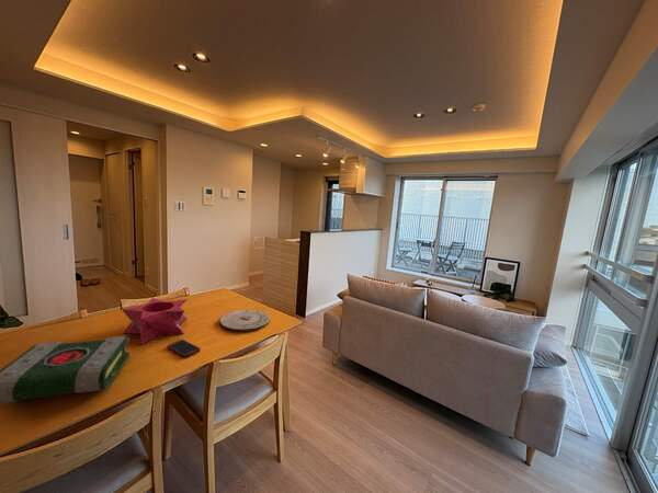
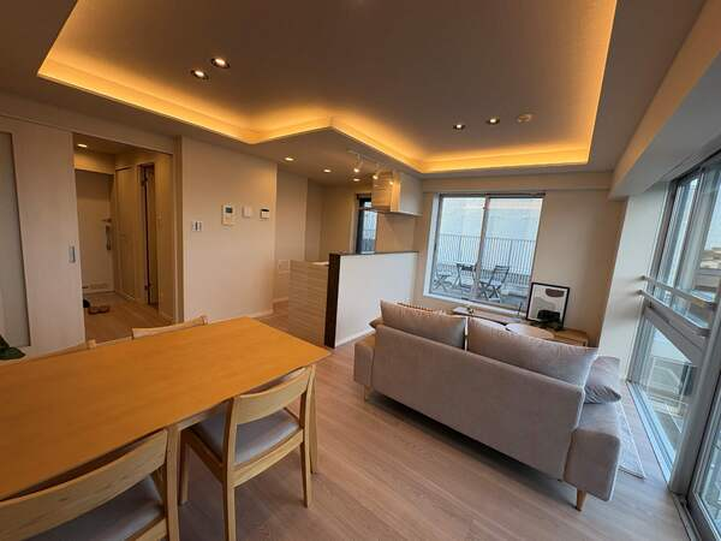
- plate (245, 319)
- book (67, 367)
- cell phone (183, 347)
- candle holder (161, 317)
